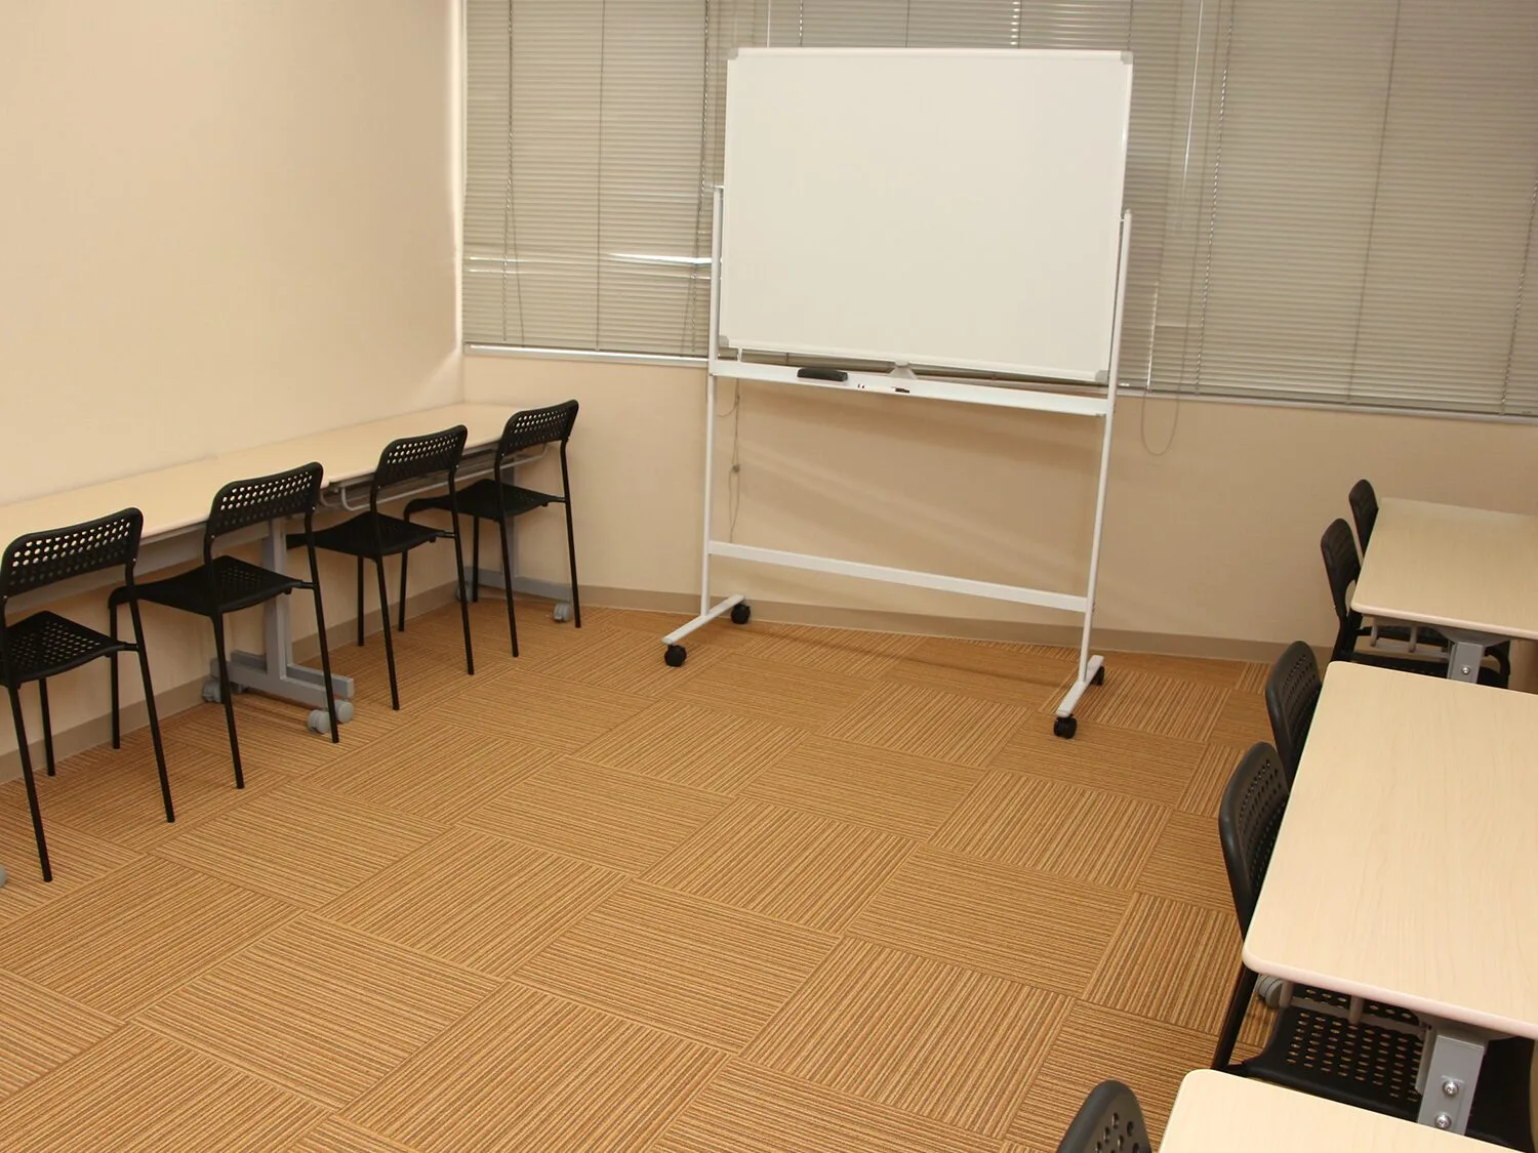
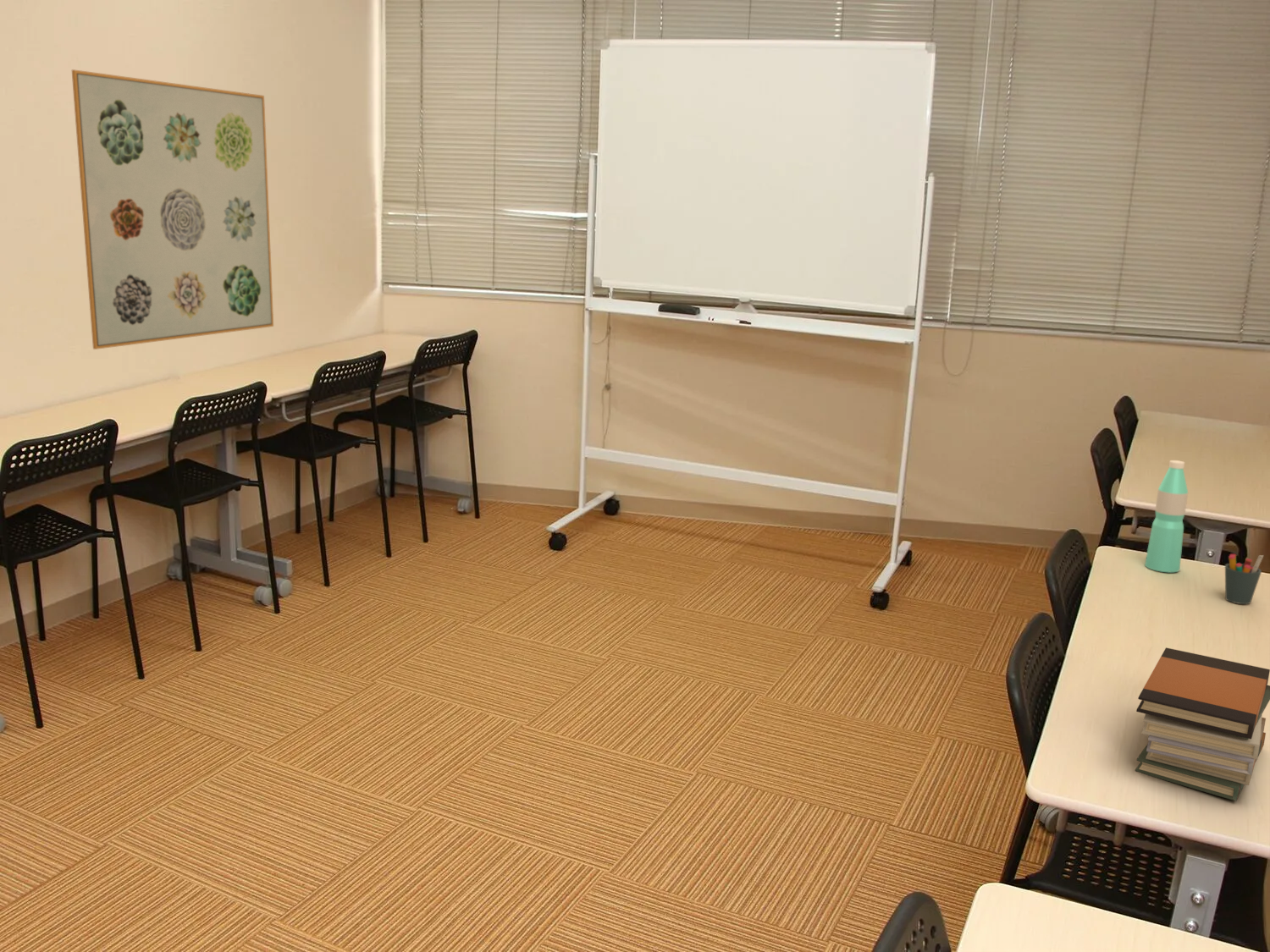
+ book stack (1203, 721)
+ wall art (185, 213)
+ water bottle (1169, 515)
+ pen holder (1241, 575)
